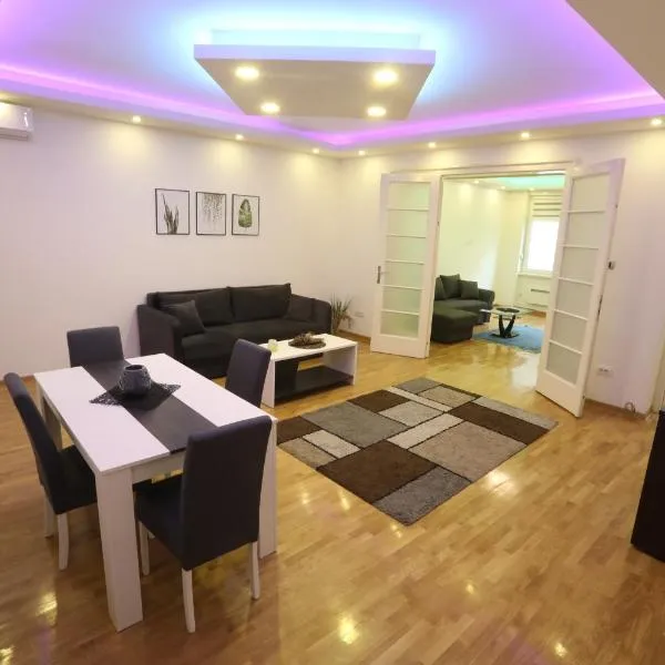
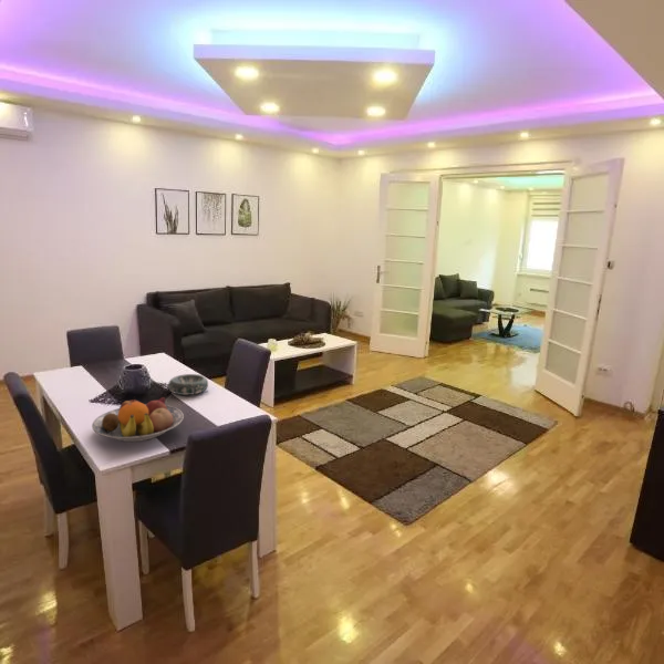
+ decorative bowl (188, 384)
+ fruit bowl (138, 416)
